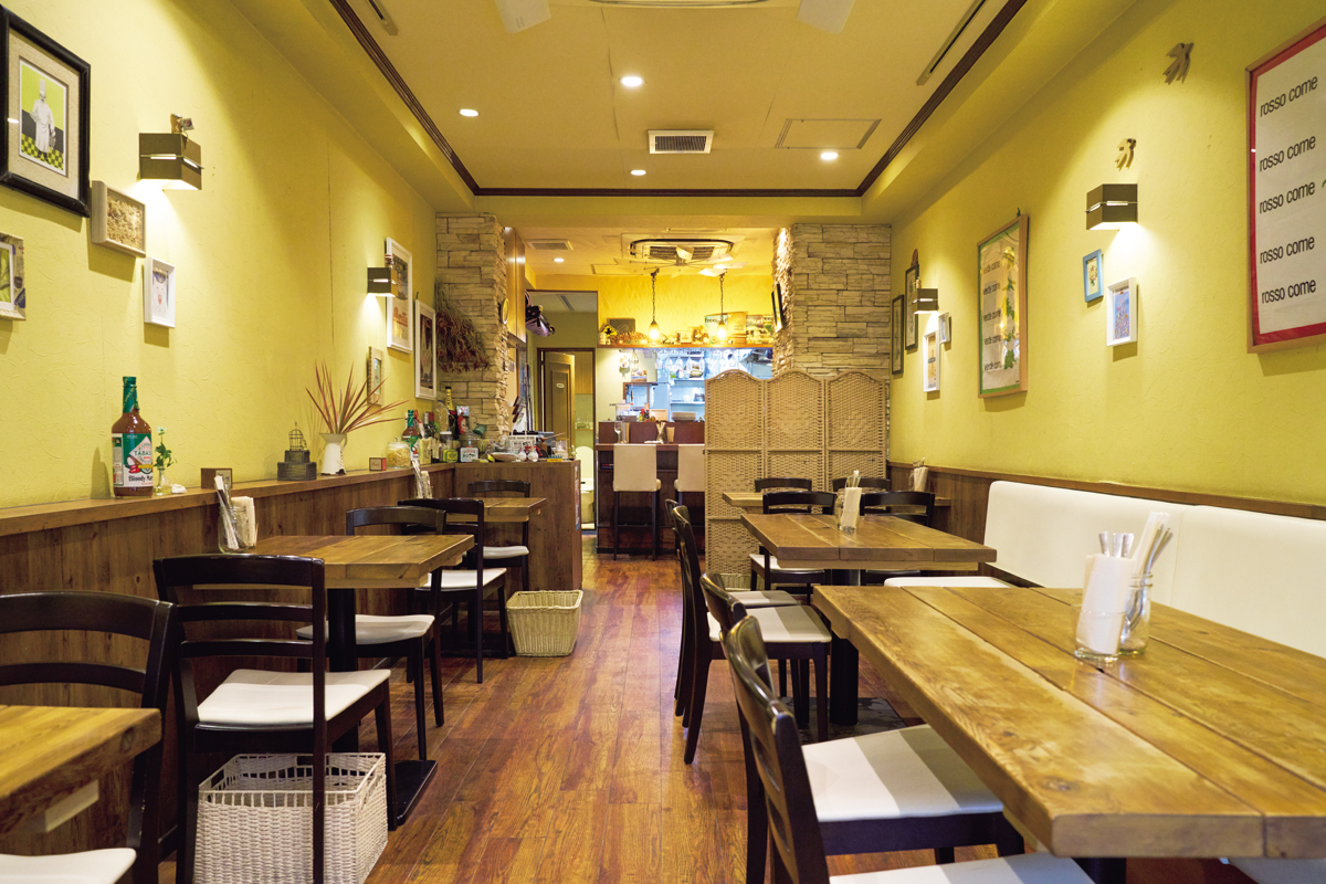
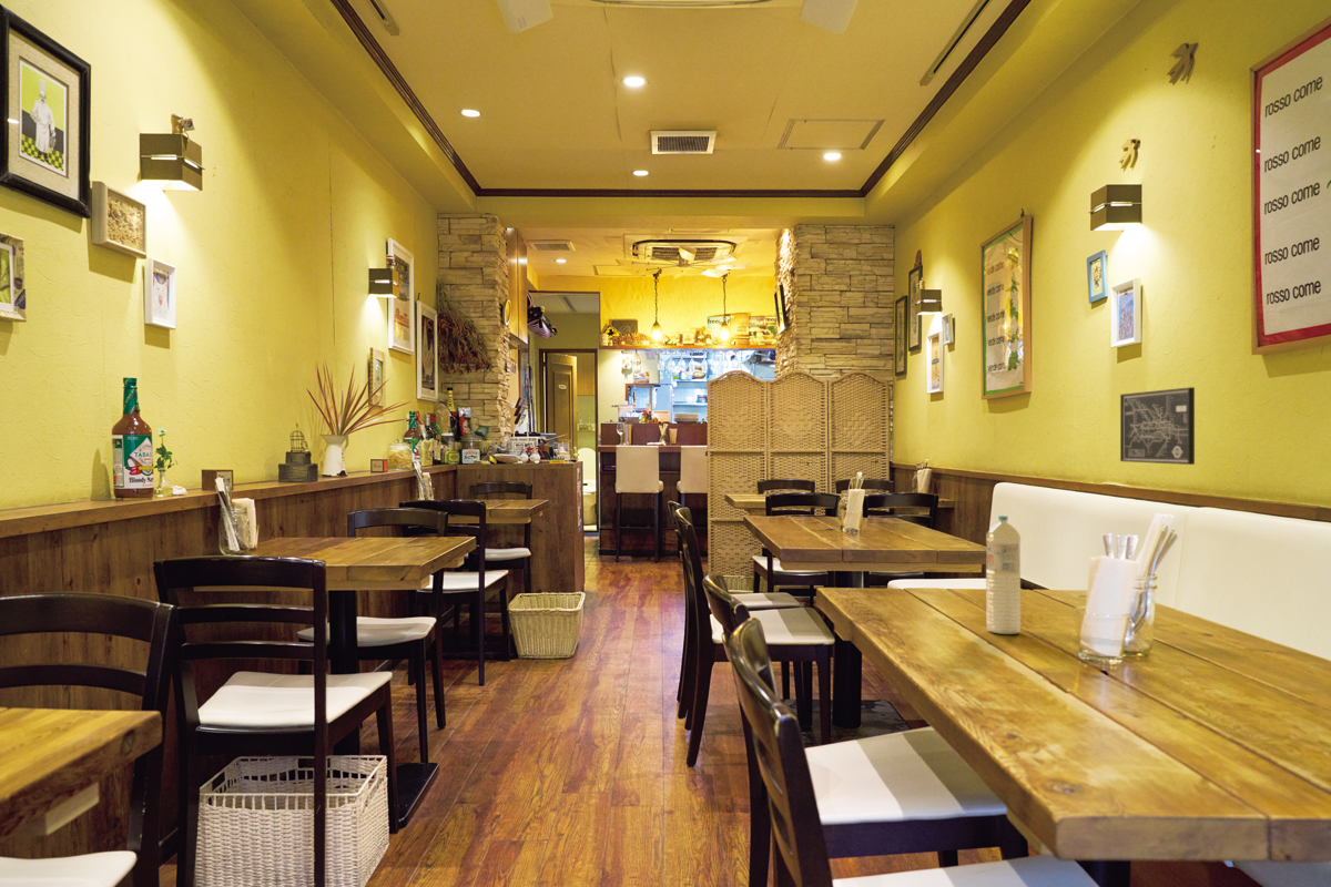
+ wall art (1155, 427)
+ water bottle (1003, 573)
